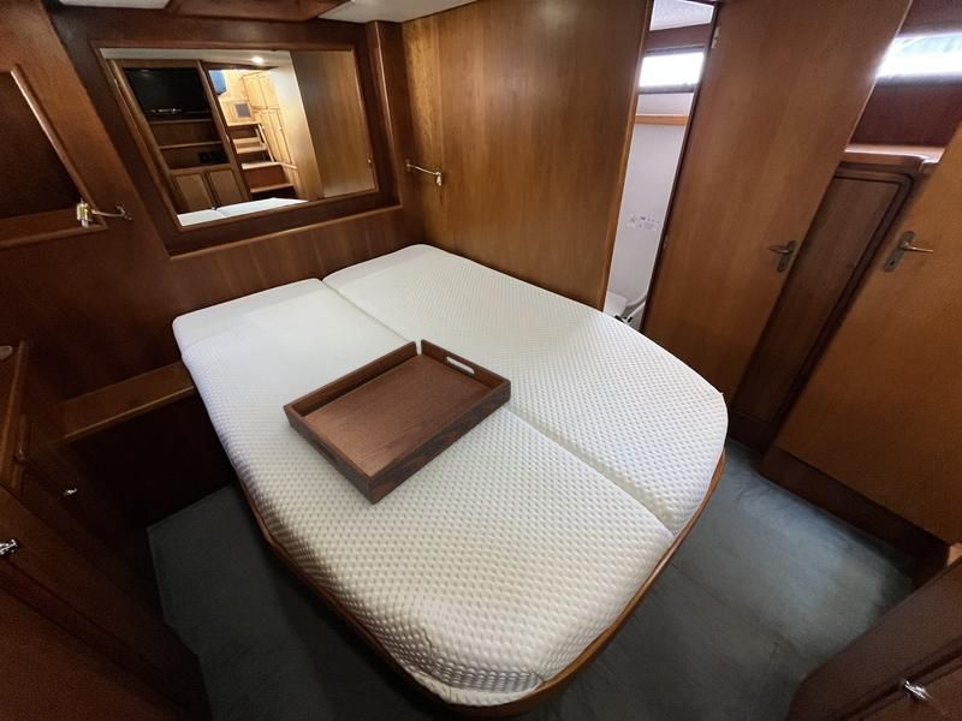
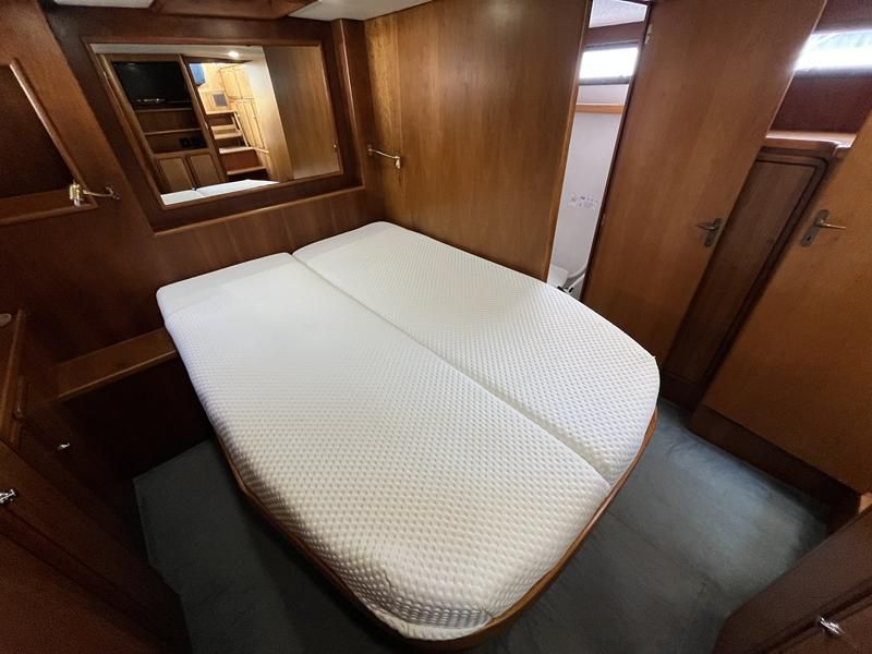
- serving tray (402, 401)
